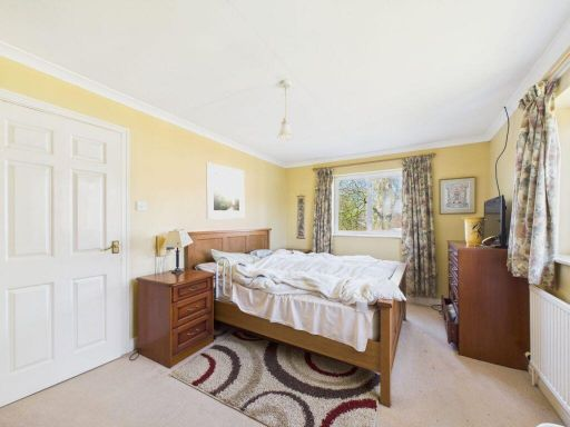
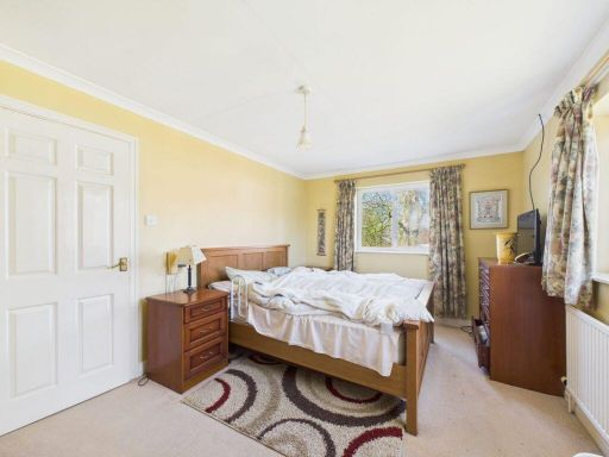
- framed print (226, 192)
